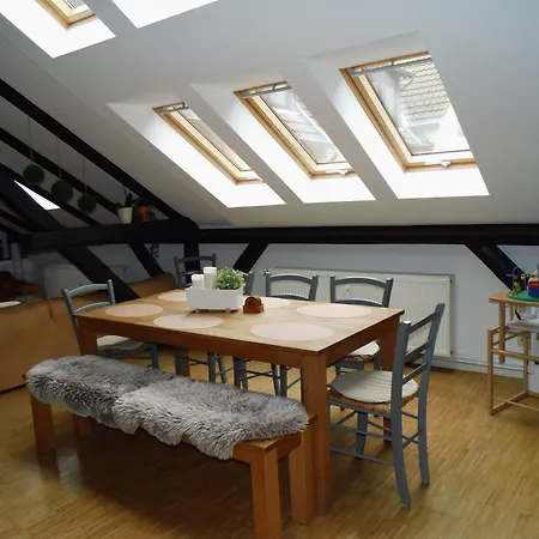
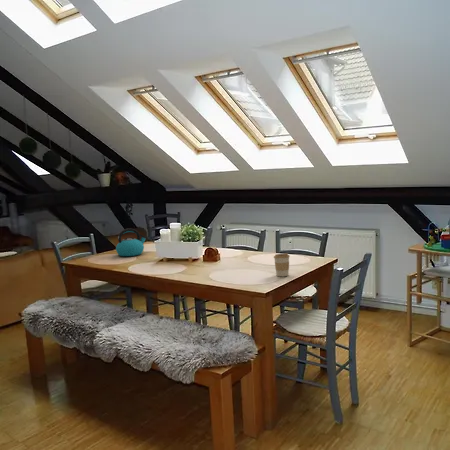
+ kettle (131, 241)
+ coffee cup (282, 264)
